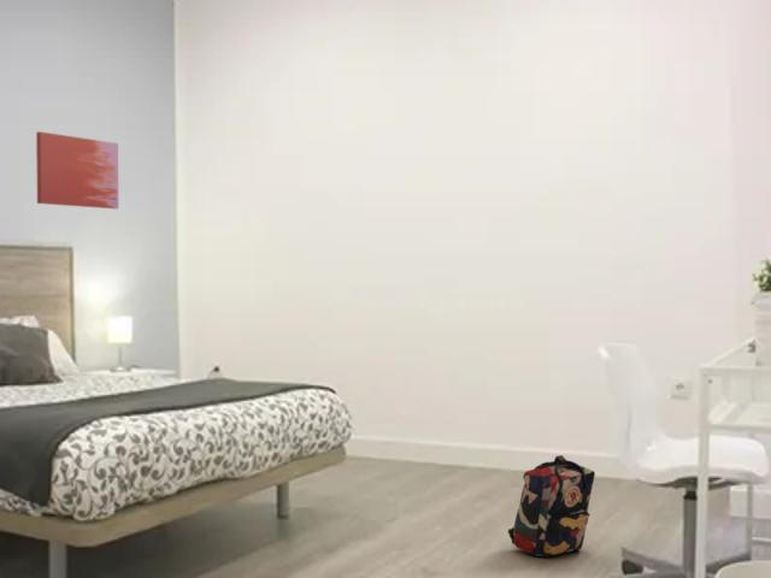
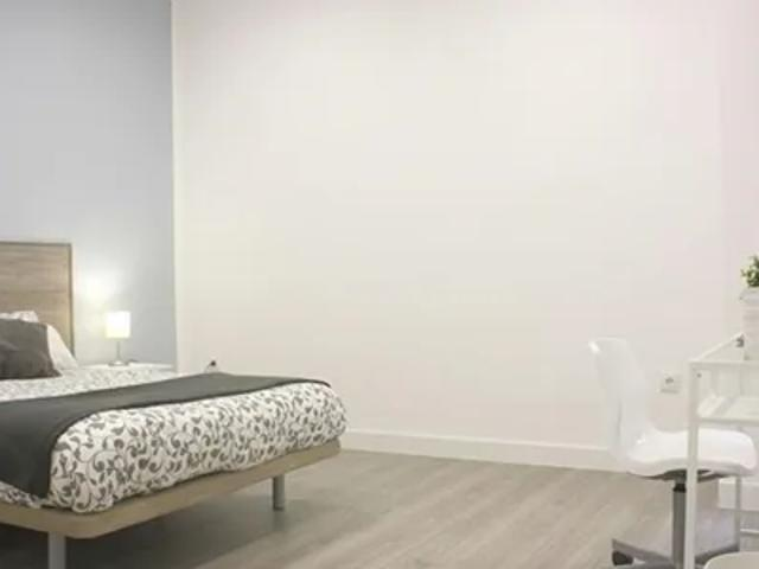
- backpack (549, 502)
- wall art (78, 171)
